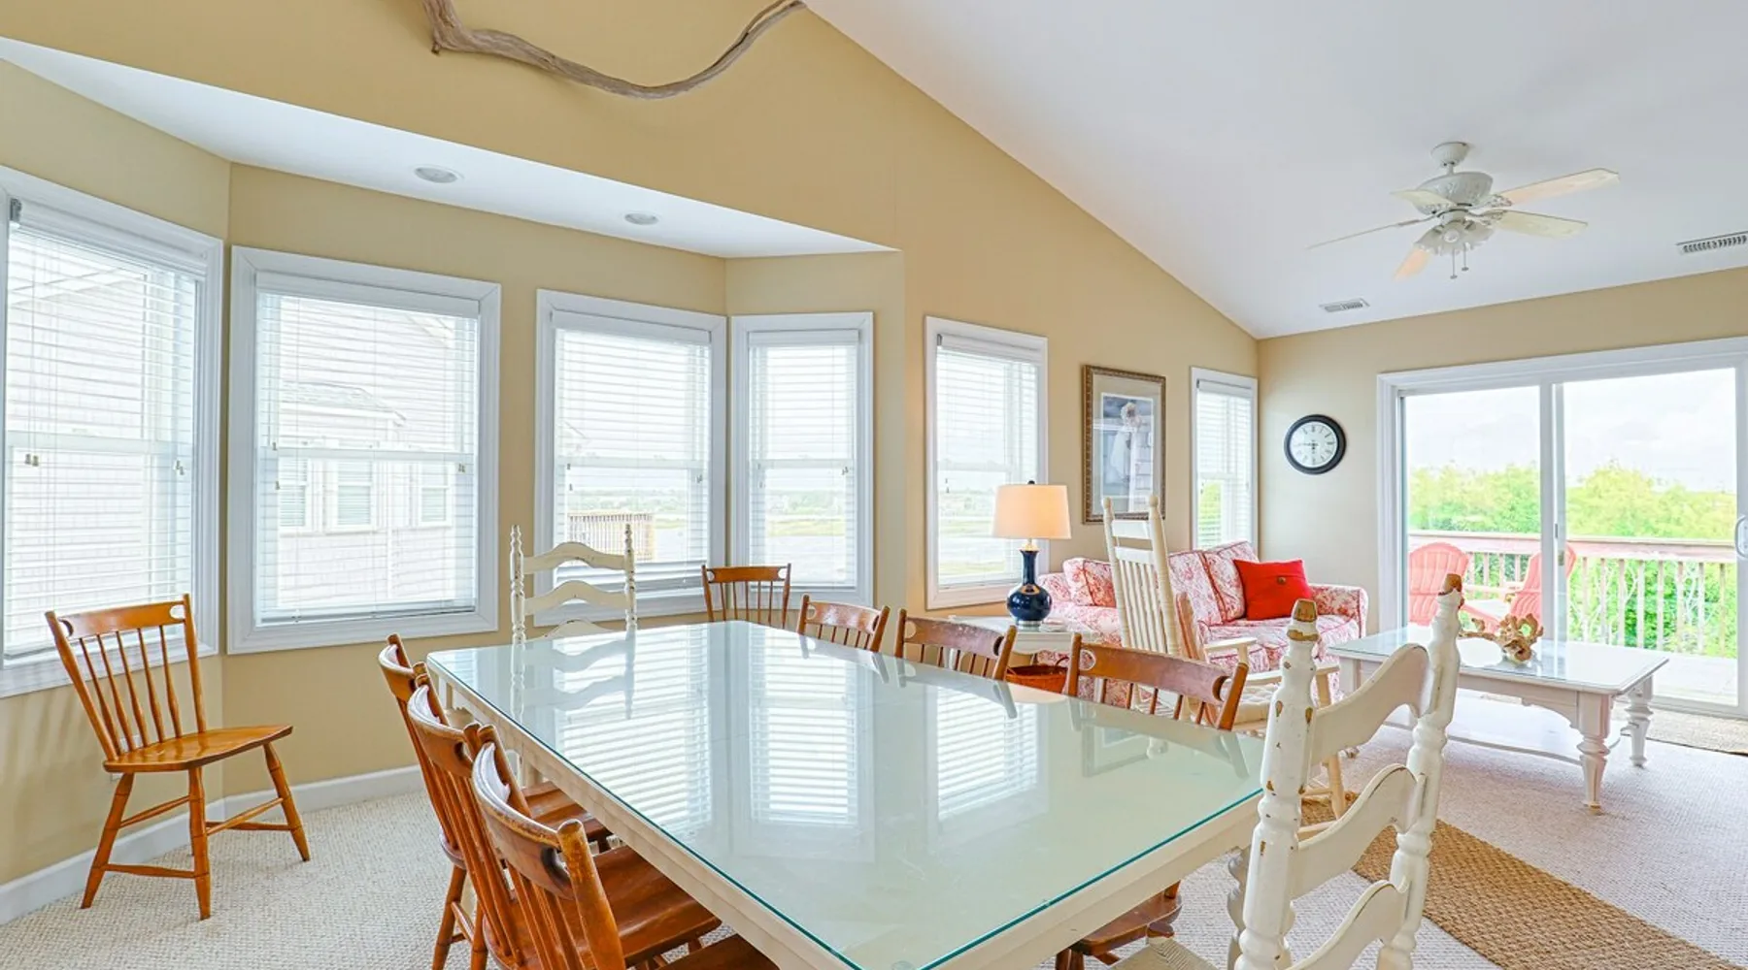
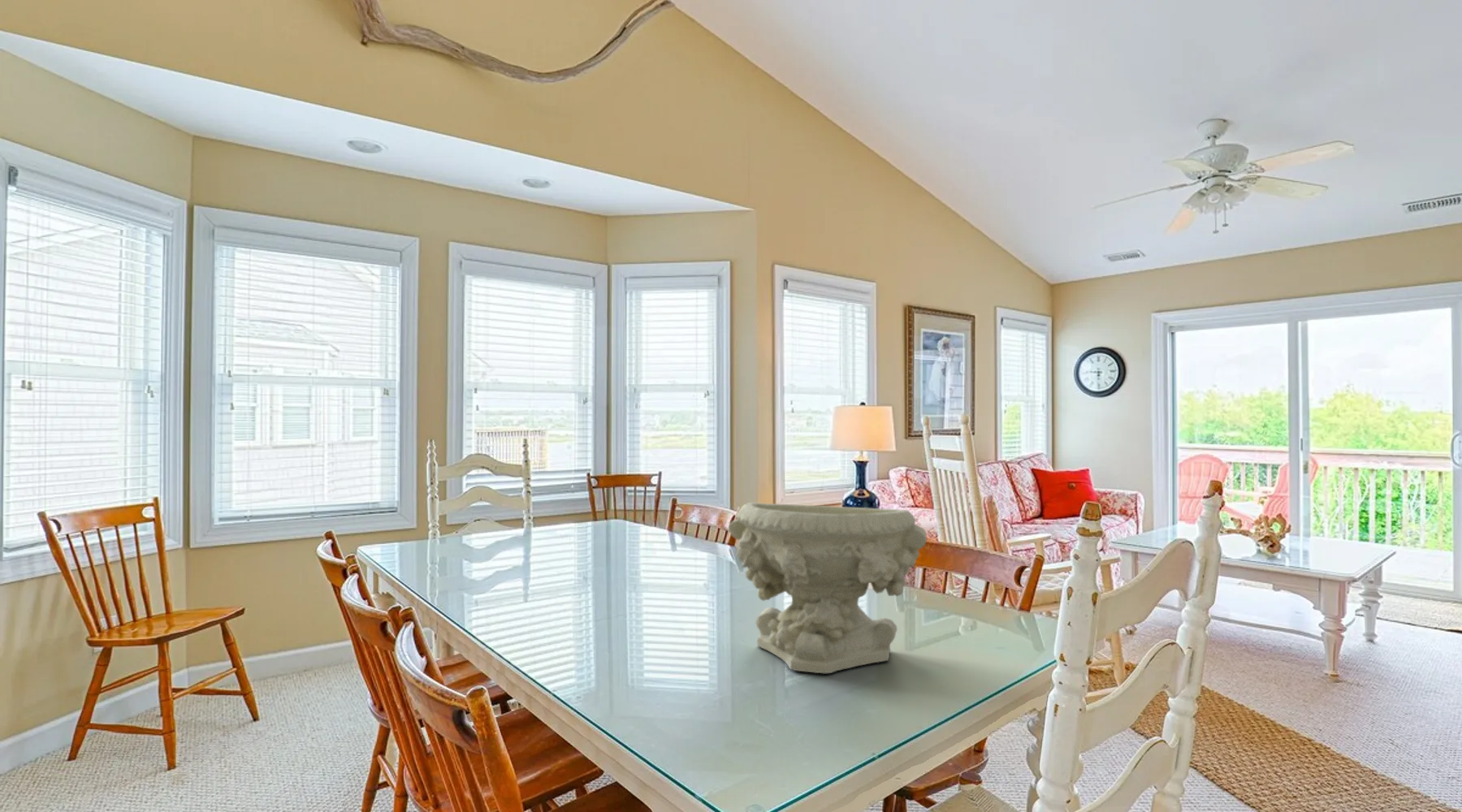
+ decorative bowl (811, 580)
